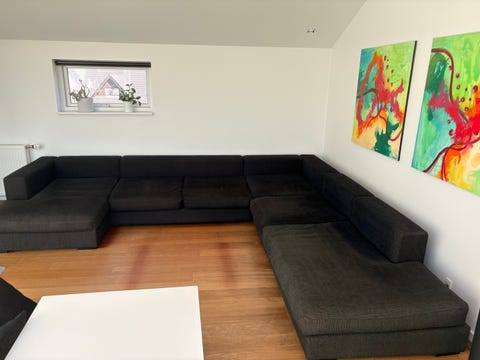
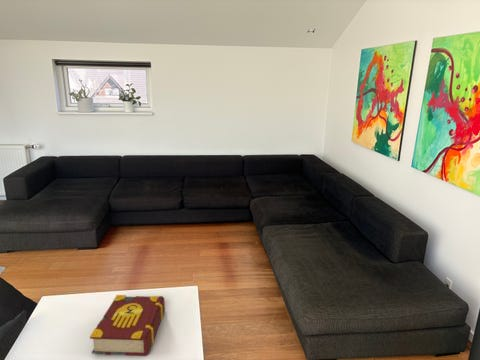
+ book (131, 321)
